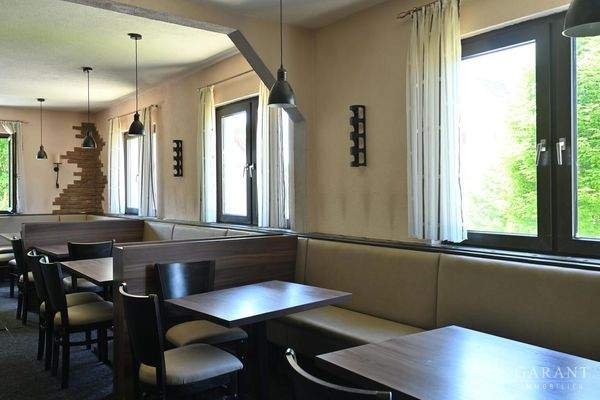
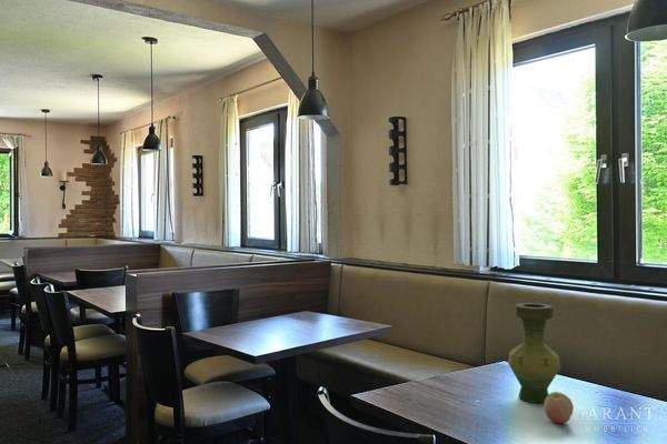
+ fruit (558, 407)
+ vase (534, 352)
